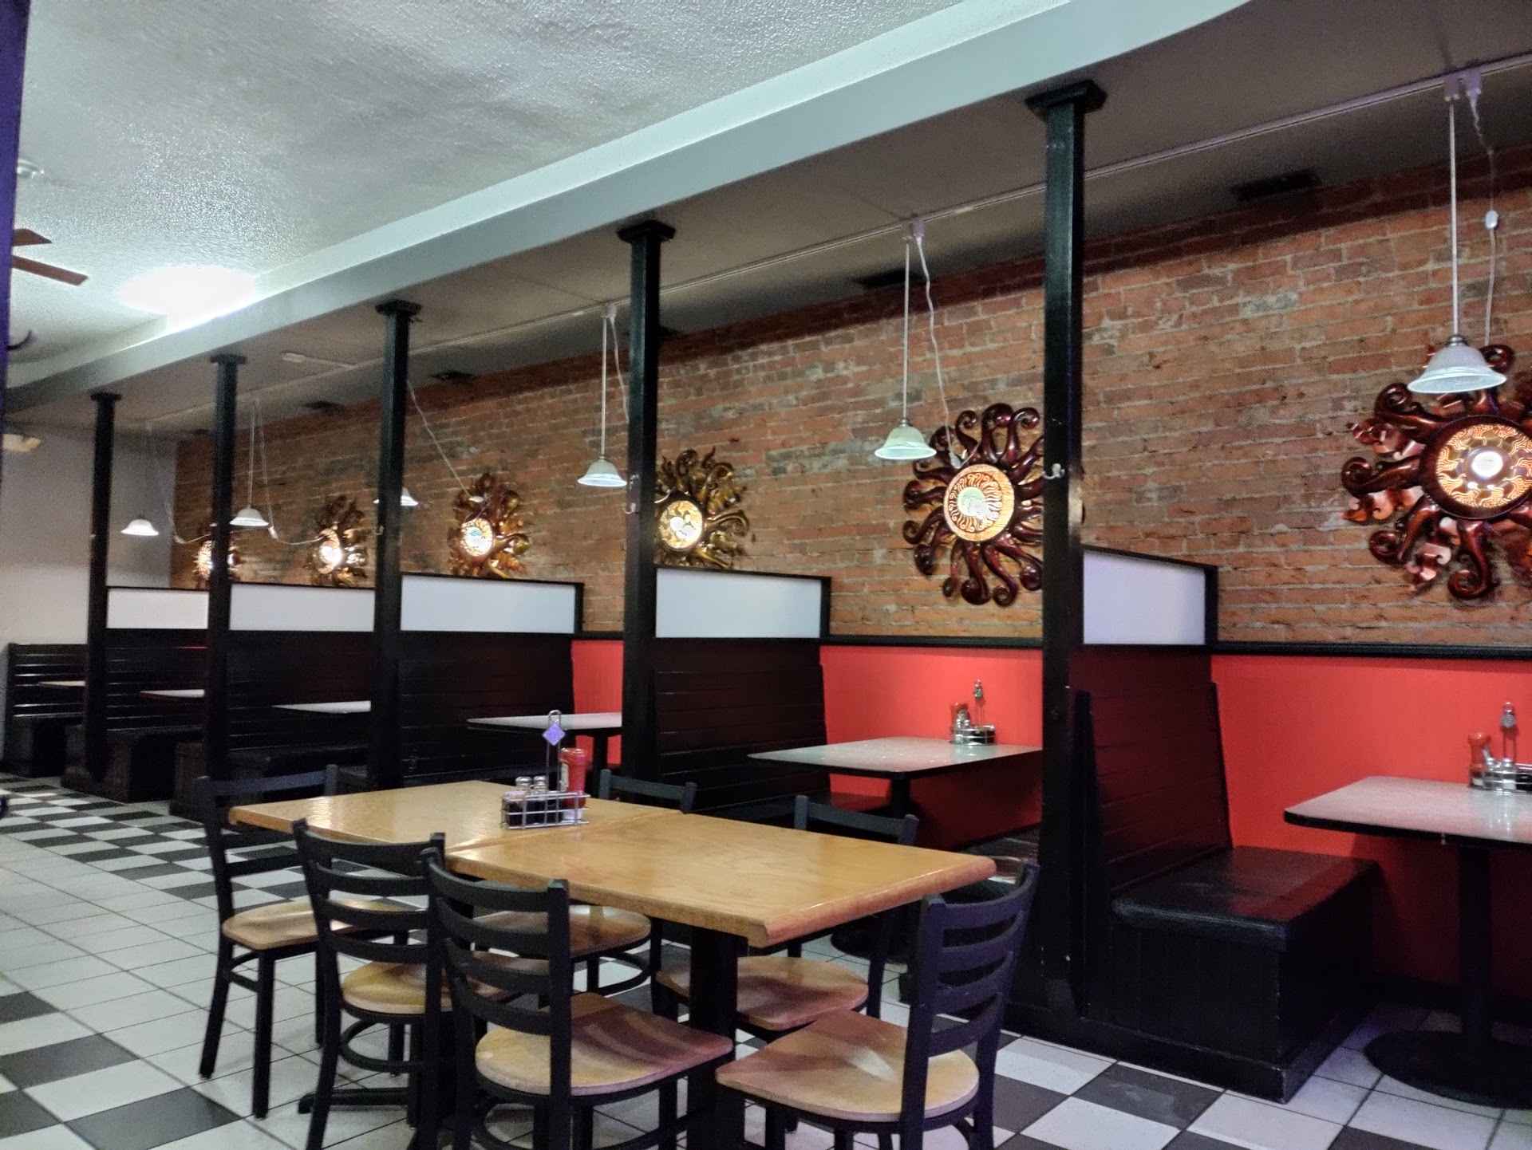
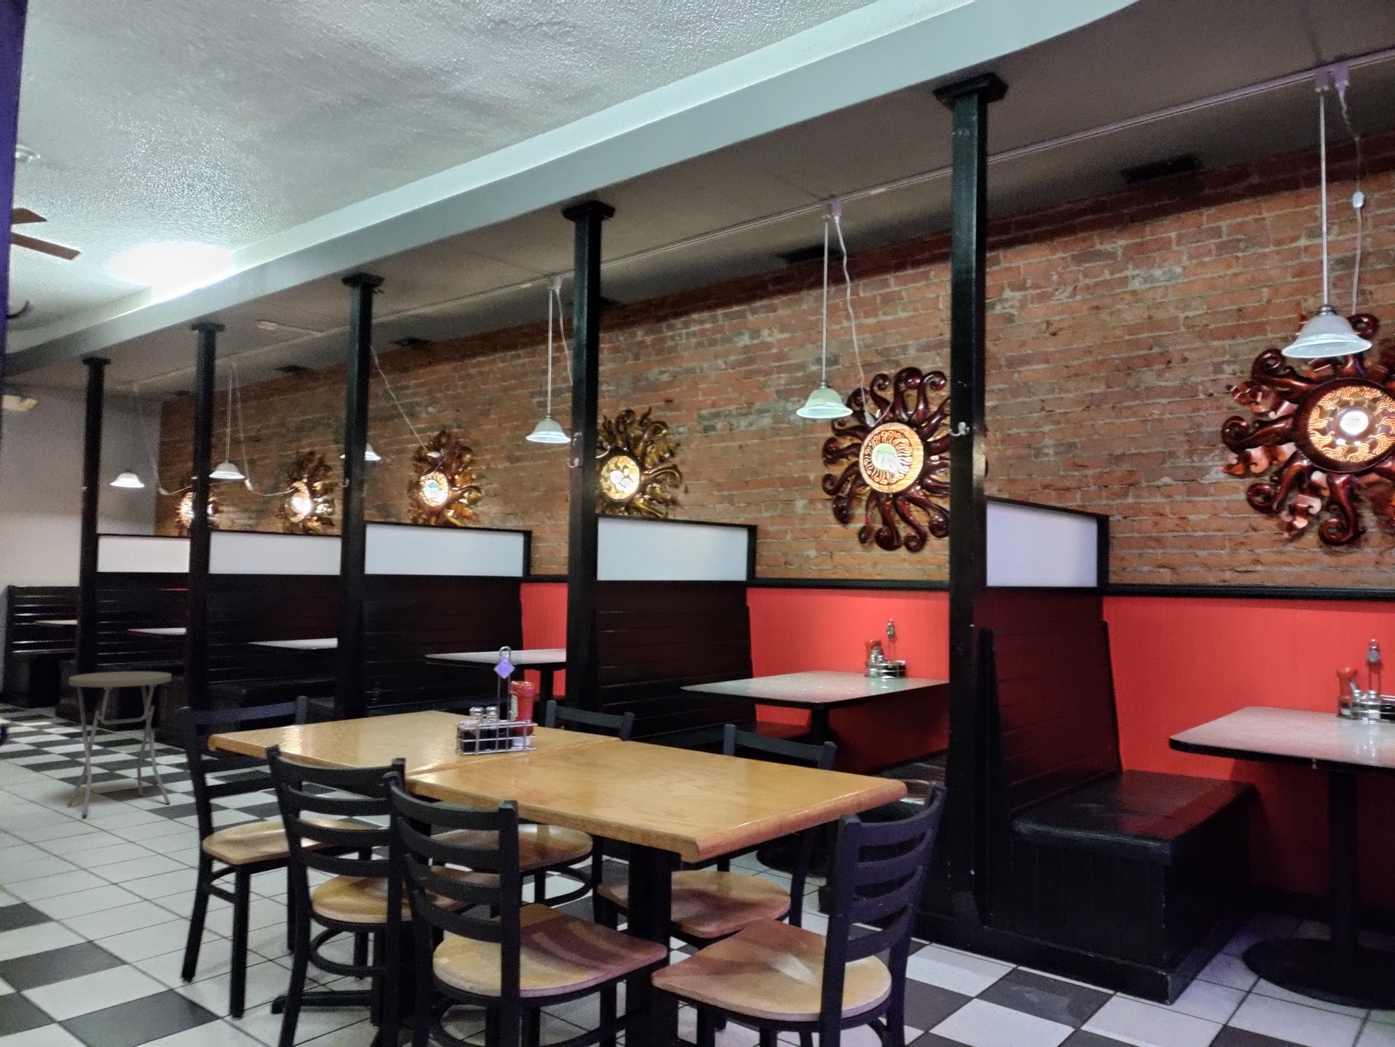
+ side table (117, 724)
